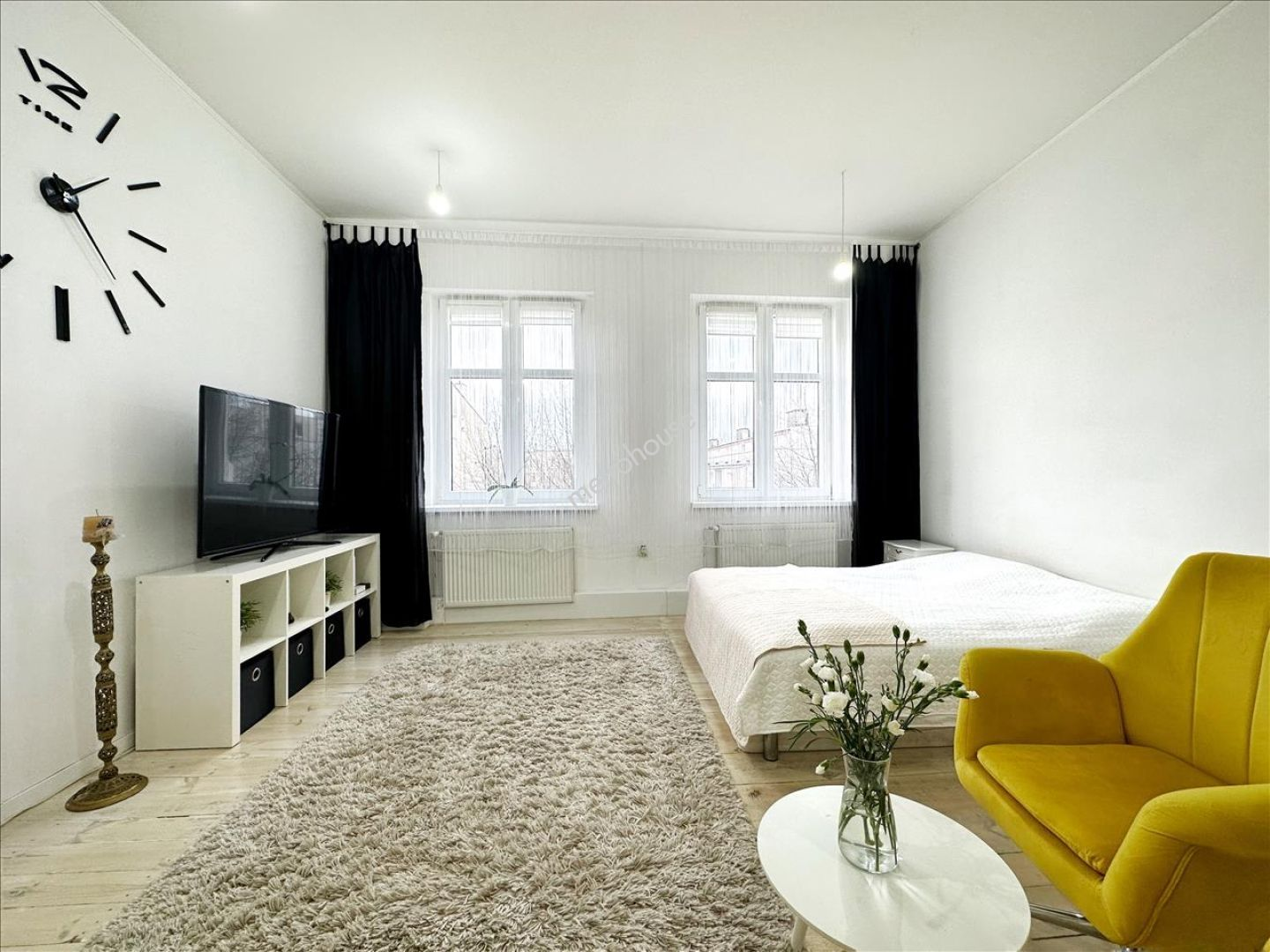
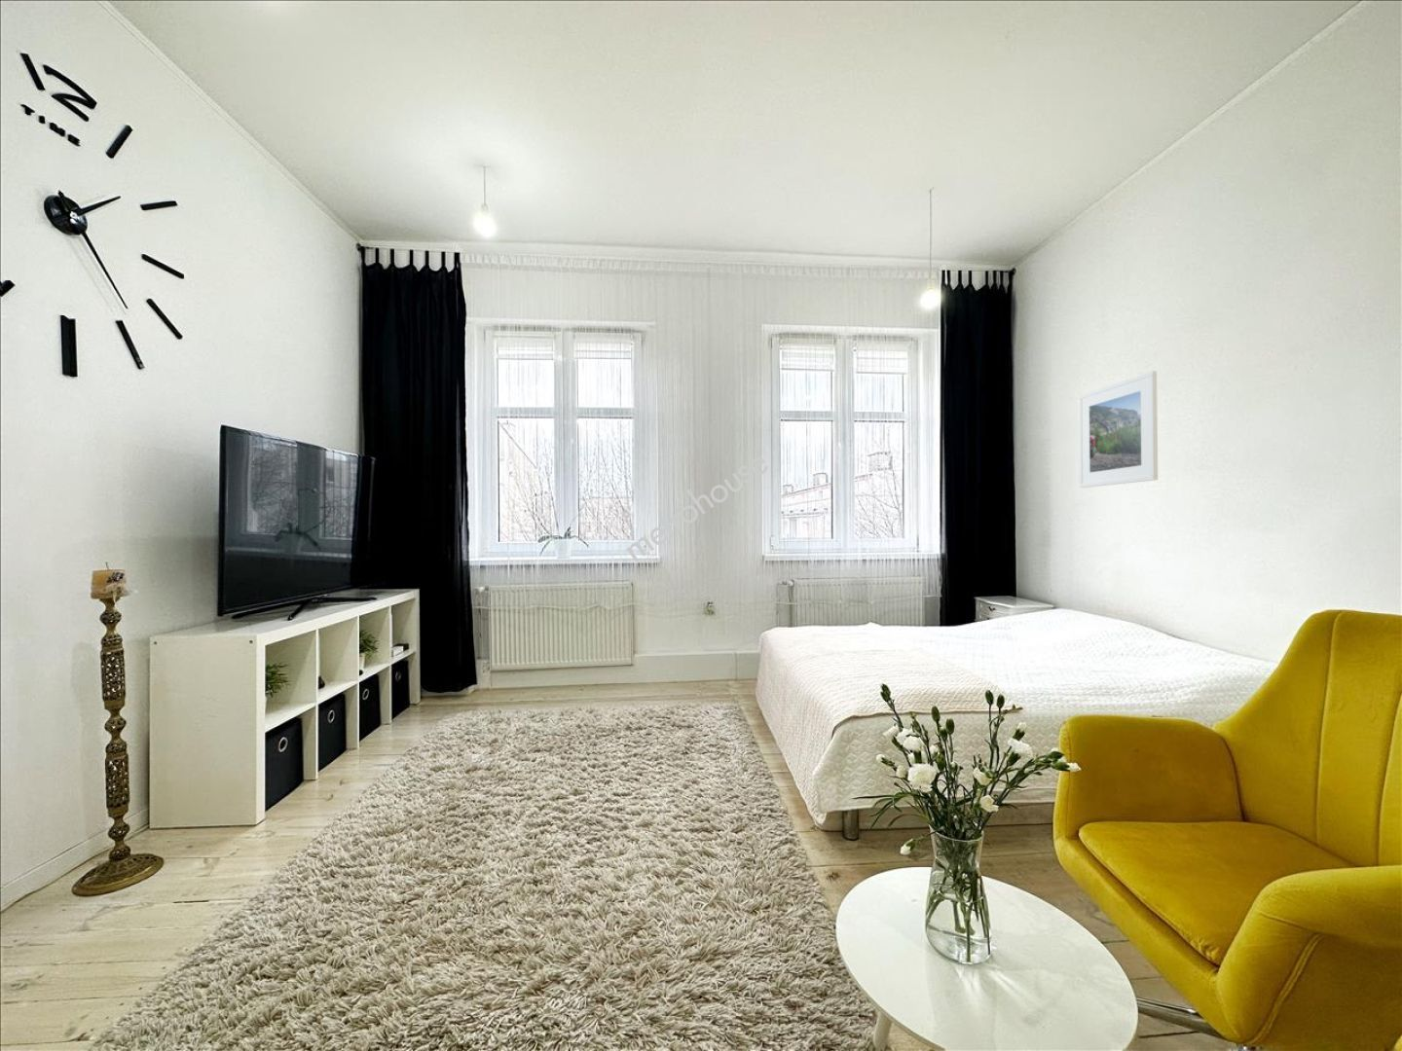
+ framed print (1114, 434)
